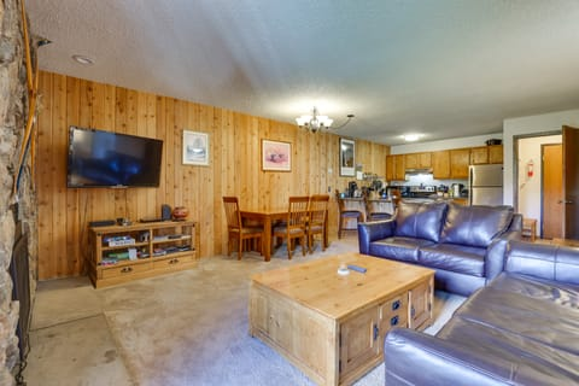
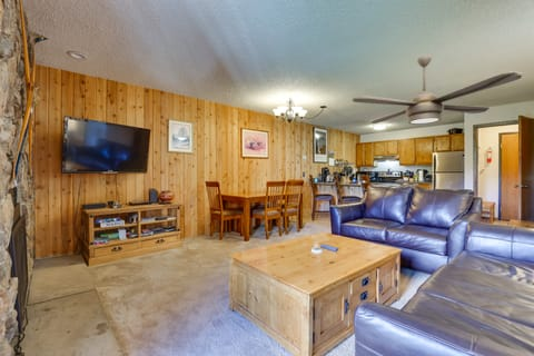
+ ceiling fan (424, 89)
